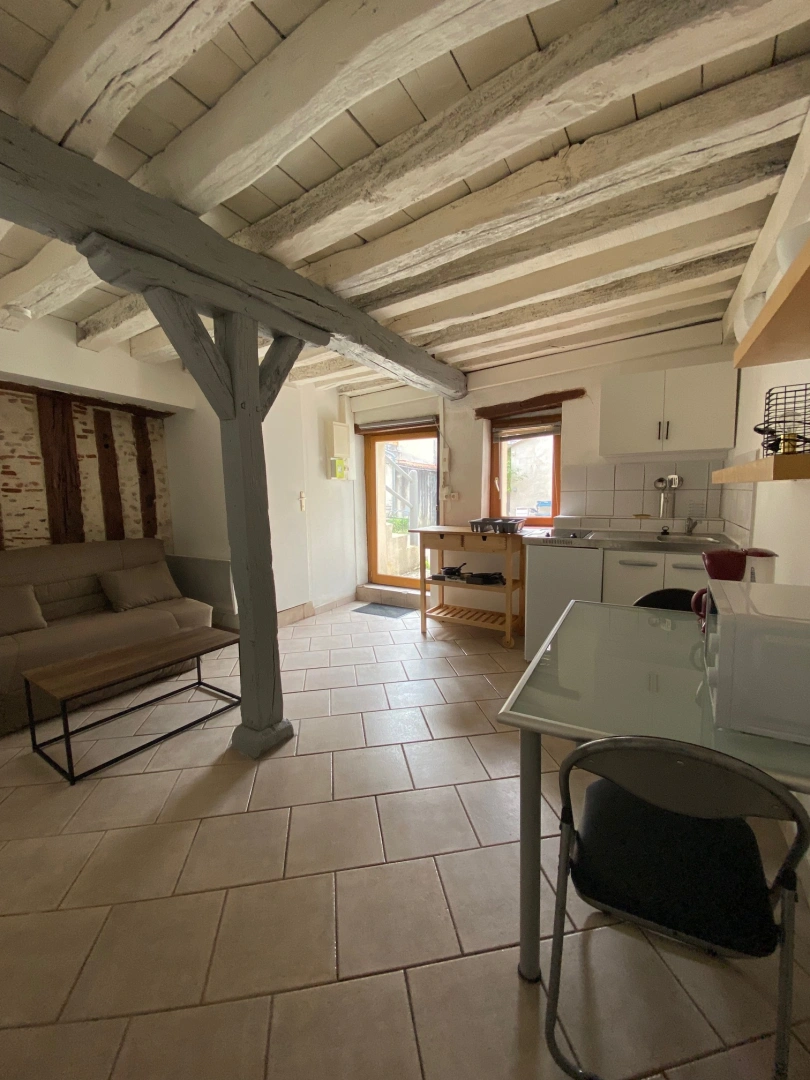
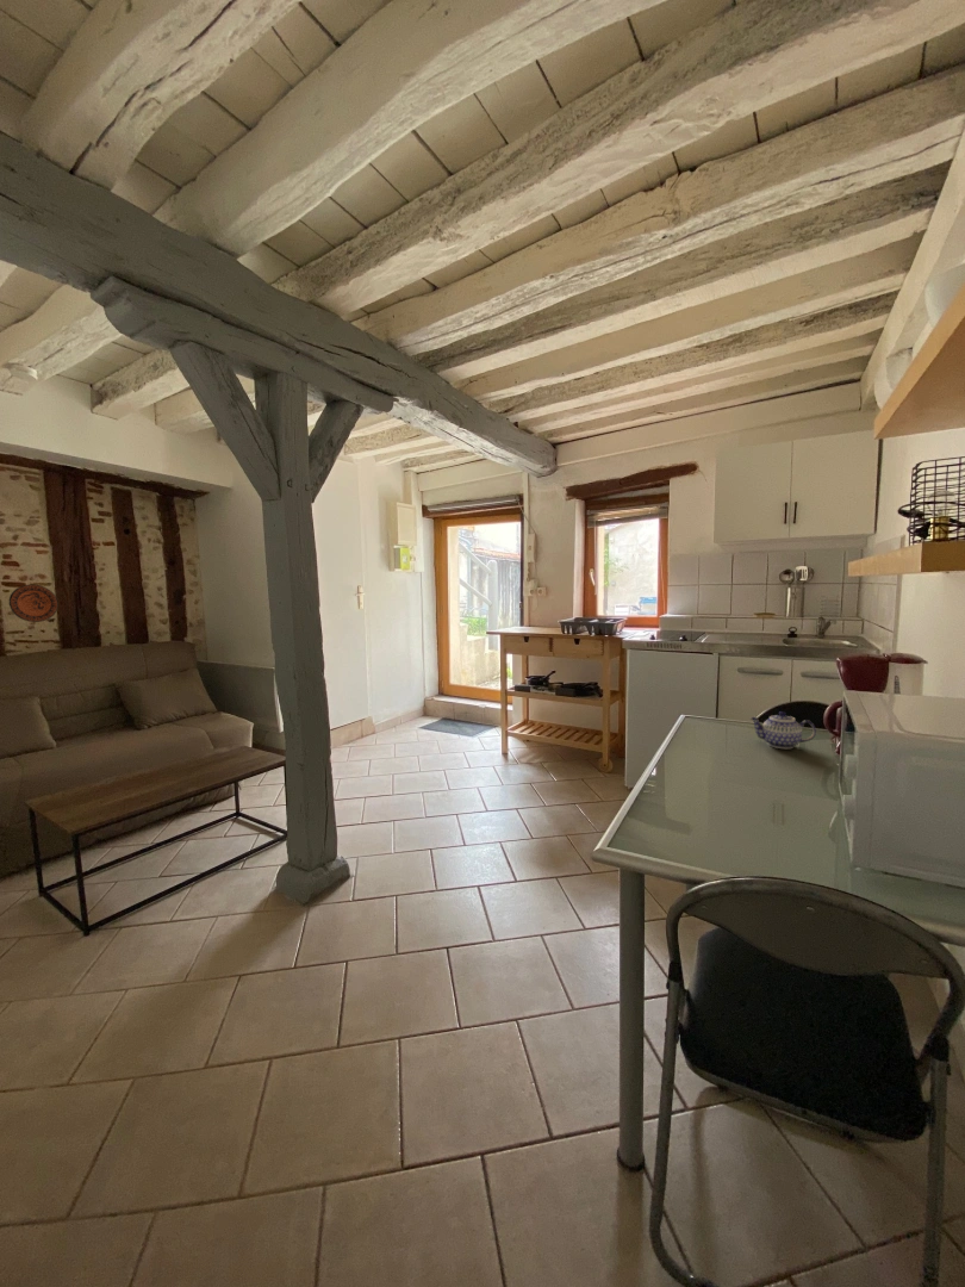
+ teapot (782, 728)
+ decorative plate (33, 603)
